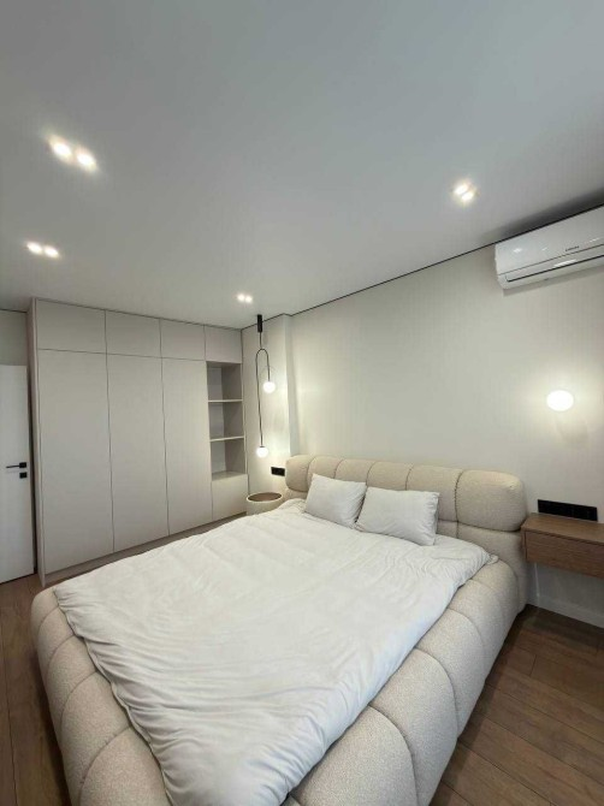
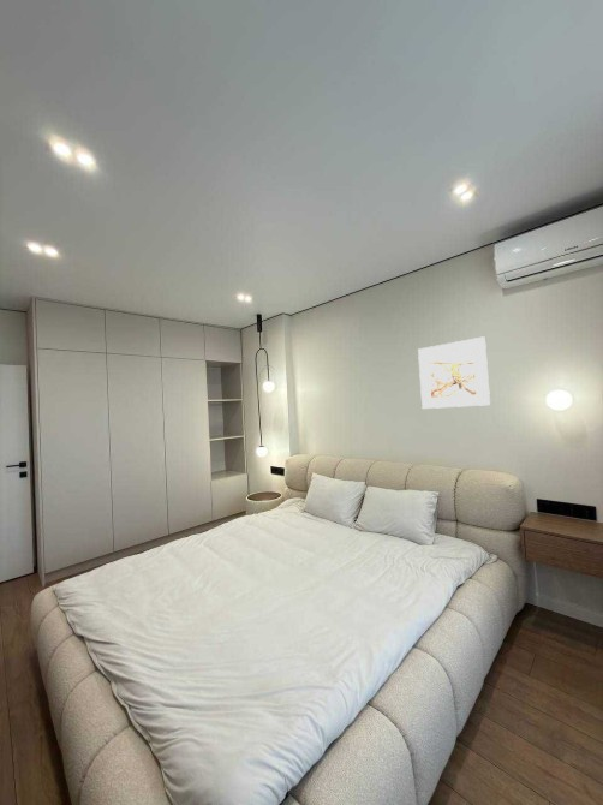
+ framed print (452, 375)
